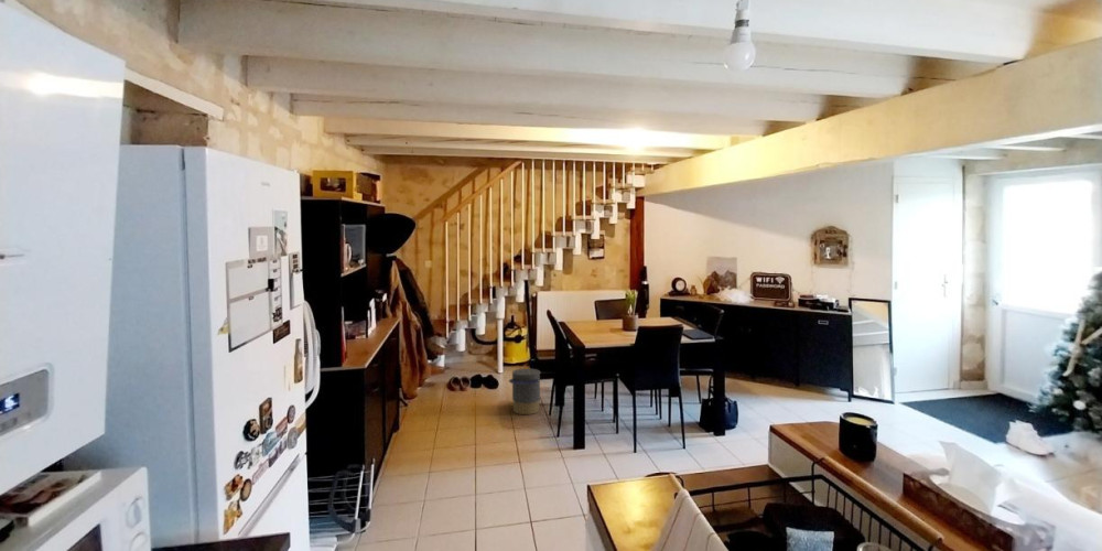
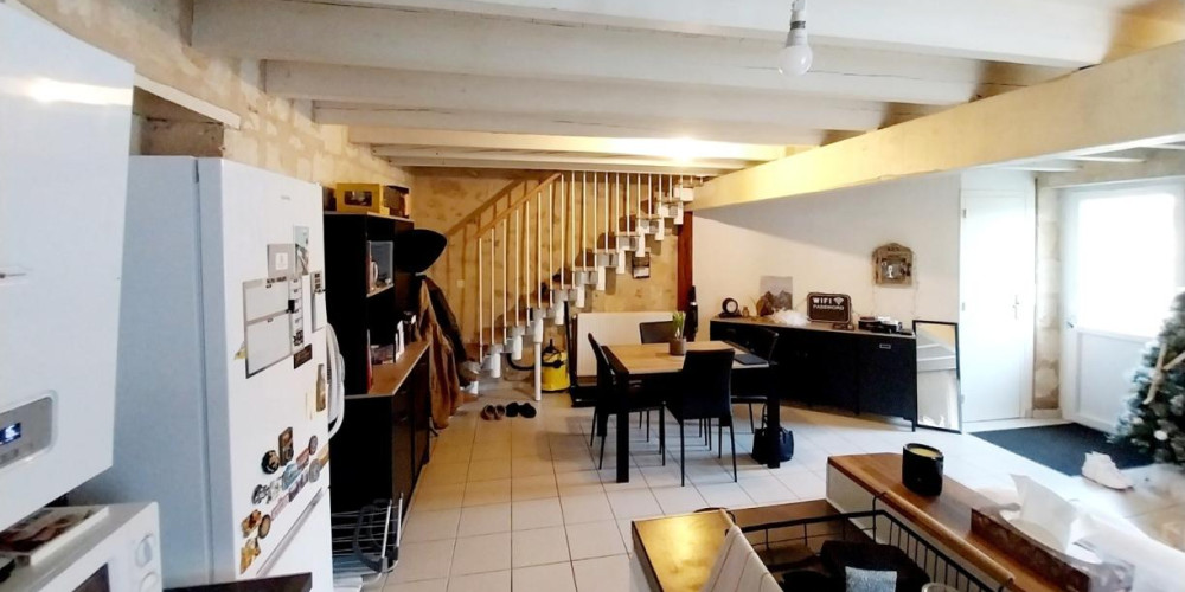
- trash can (525, 392)
